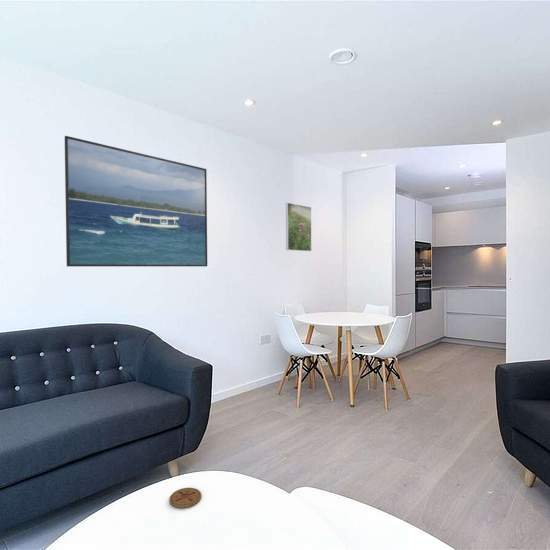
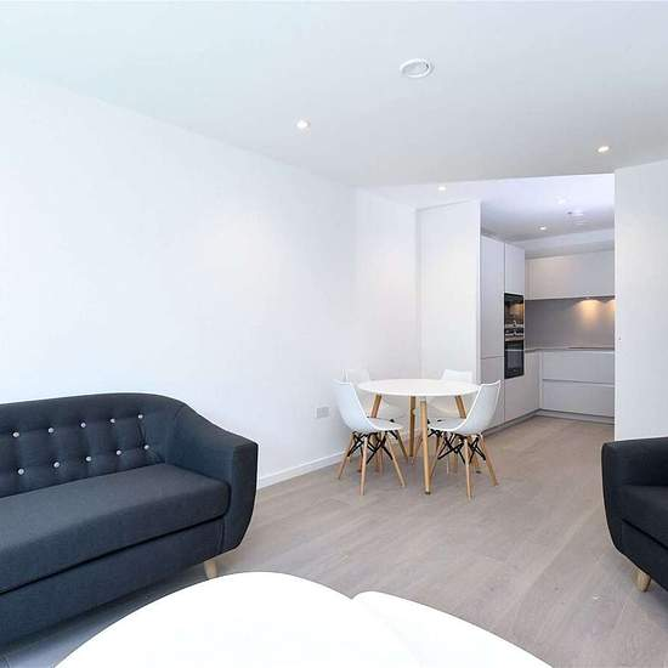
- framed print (299, 227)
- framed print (146, 210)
- coaster (185, 497)
